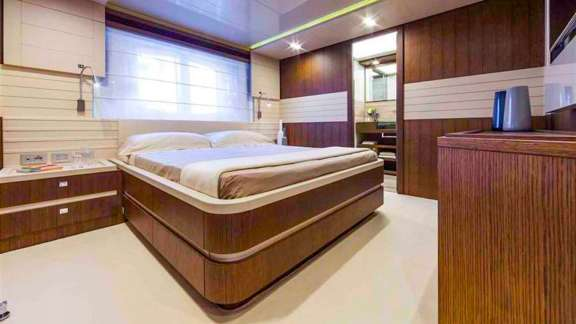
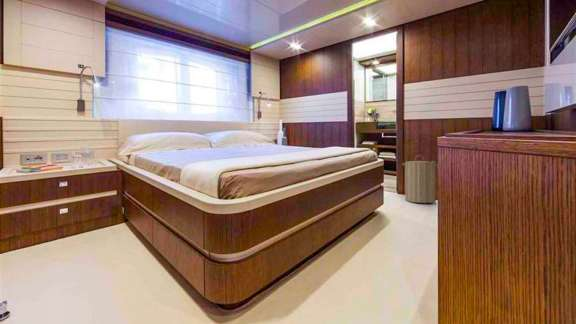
+ laundry hamper (419, 178)
